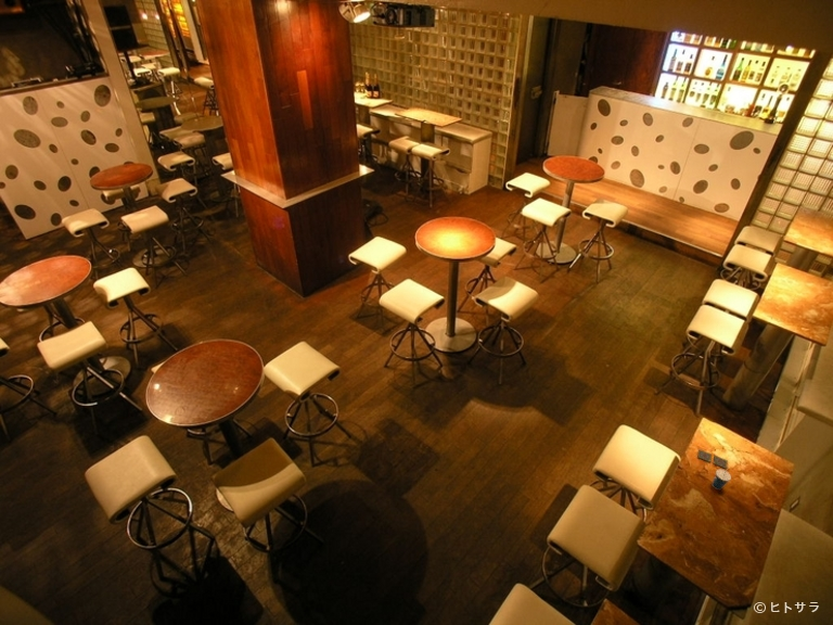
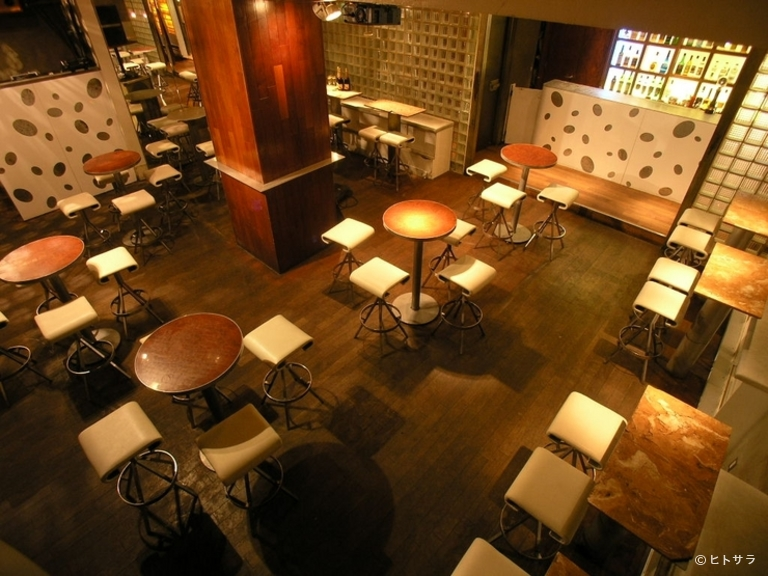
- cup (721, 476)
- coaster (710, 458)
